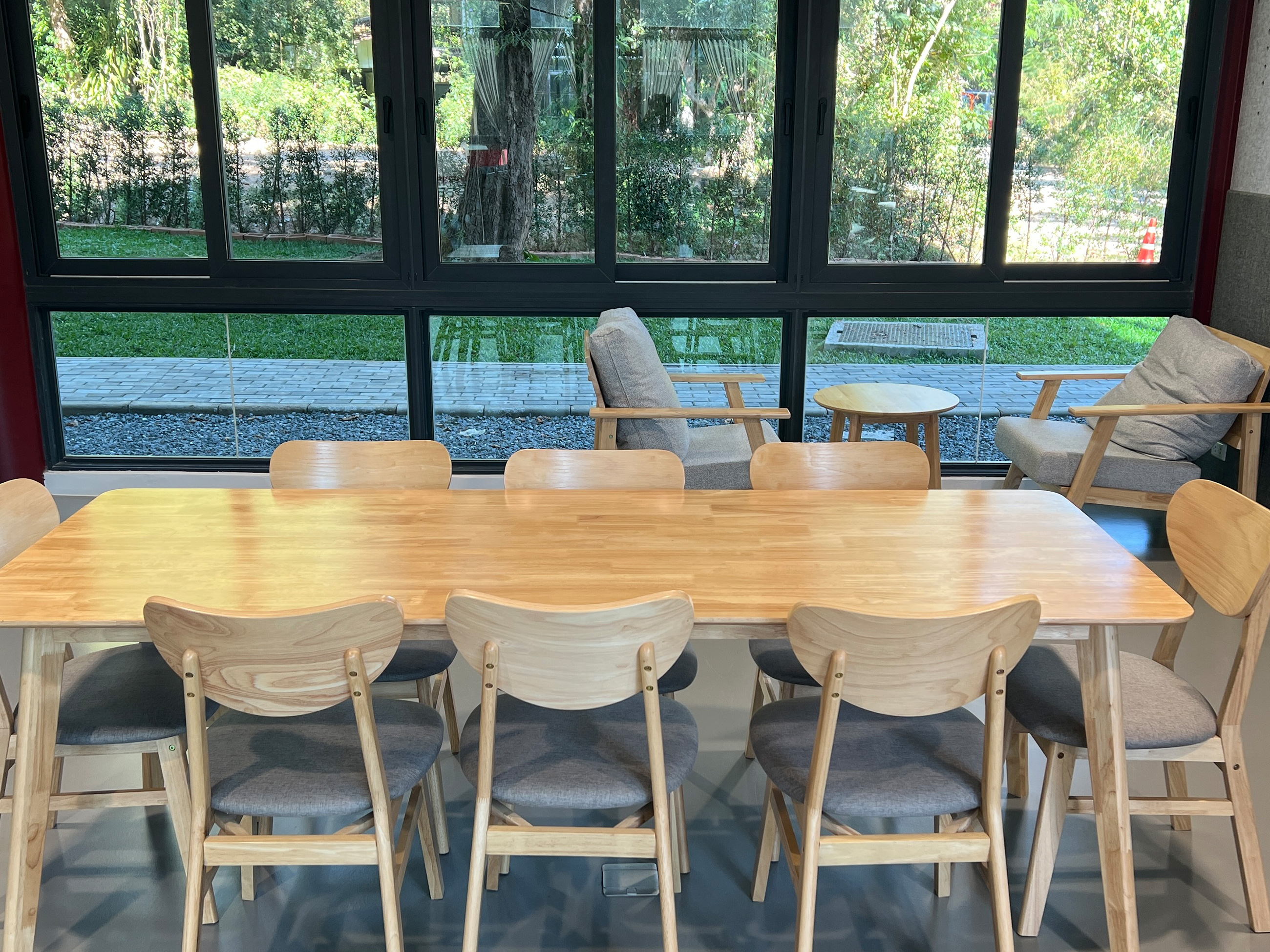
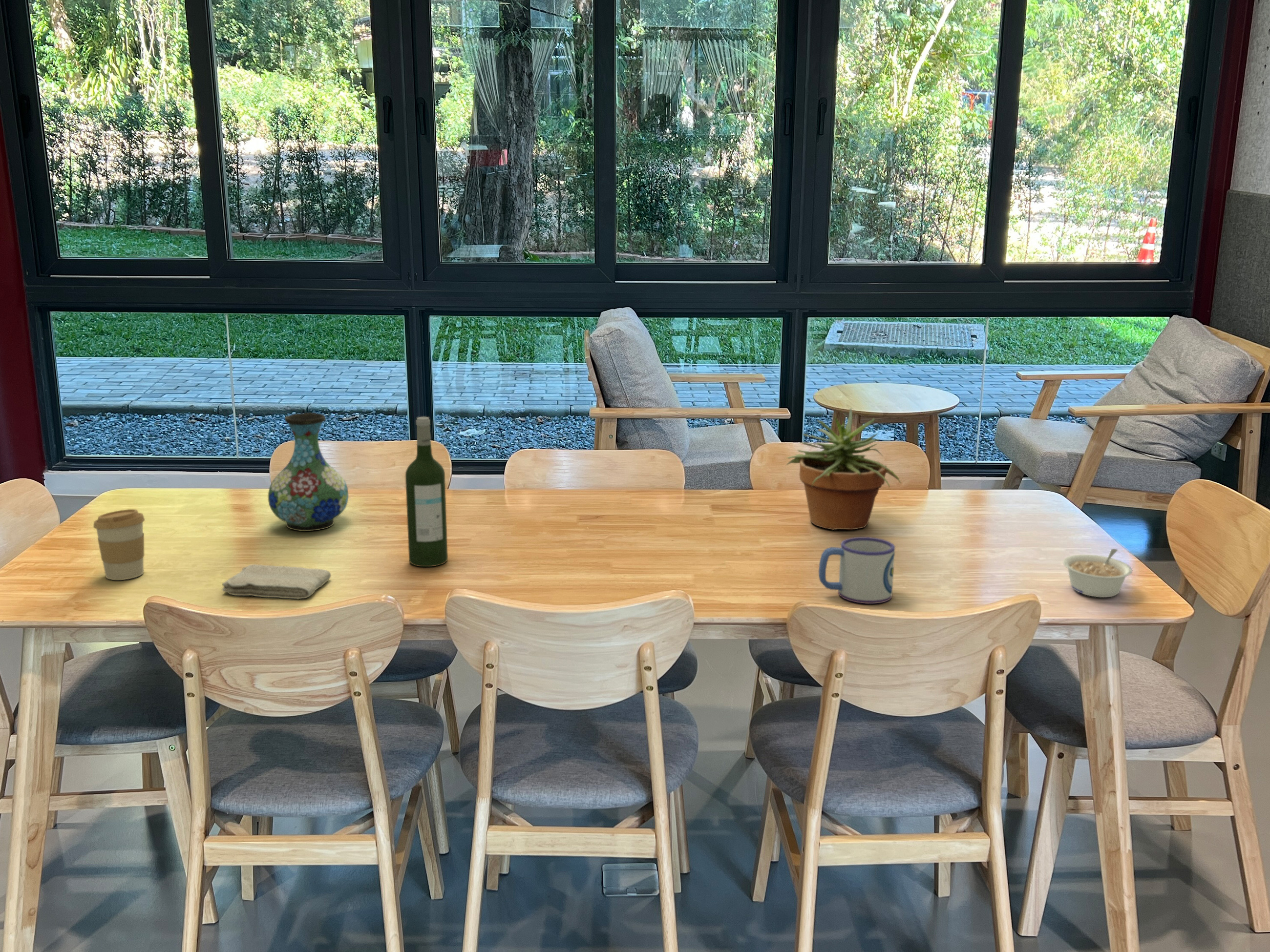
+ potted plant (846, 469)
+ washcloth (277, 580)
+ coffee cup (121, 543)
+ legume (1095, 574)
+ vase (307, 471)
+ mug (856, 570)
+ wine bottle (425, 491)
